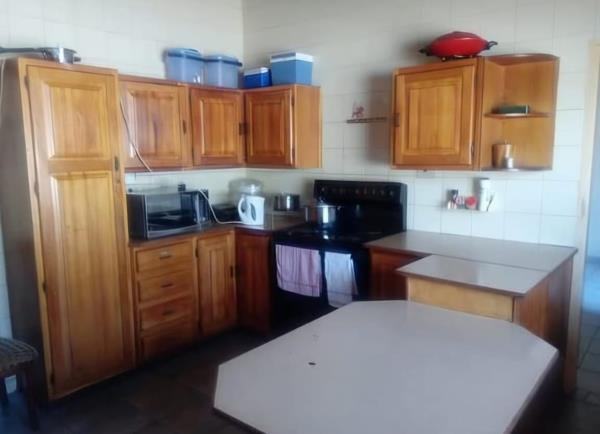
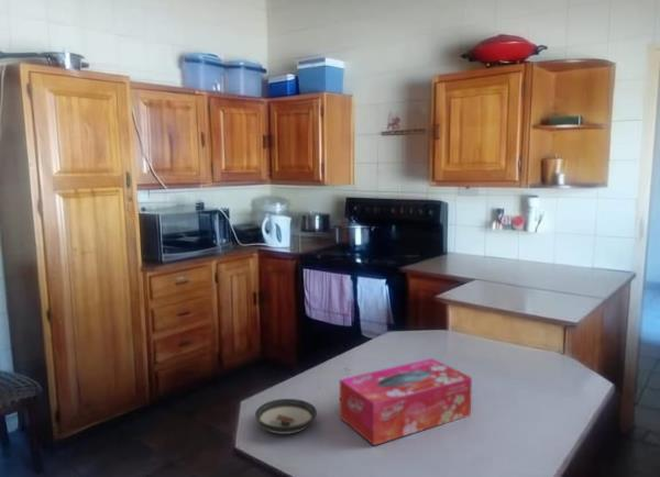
+ tissue box (405, 397)
+ saucer (286, 419)
